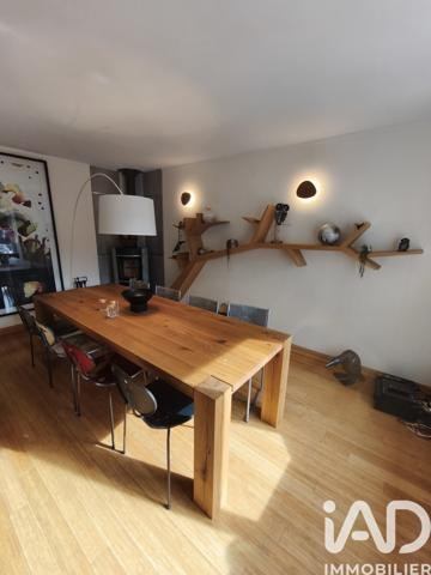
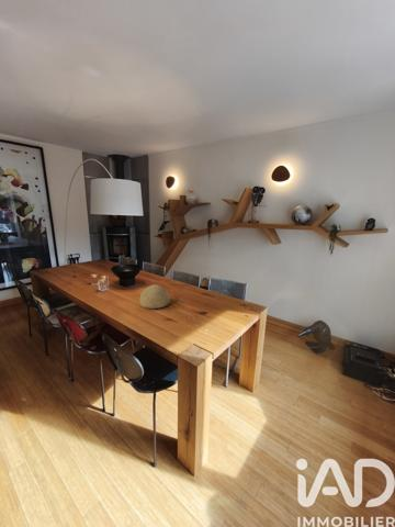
+ bowl (155, 294)
